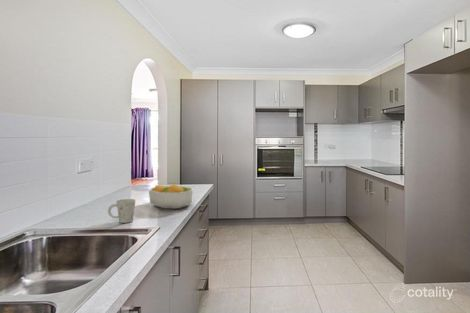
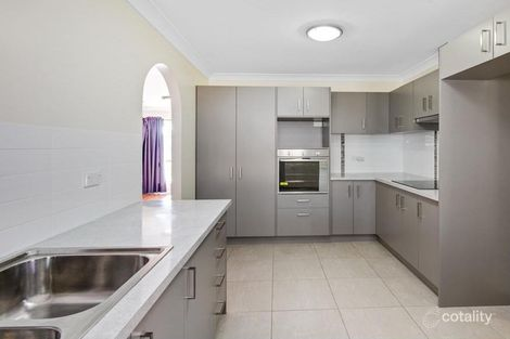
- fruit bowl (171, 193)
- mug (121, 211)
